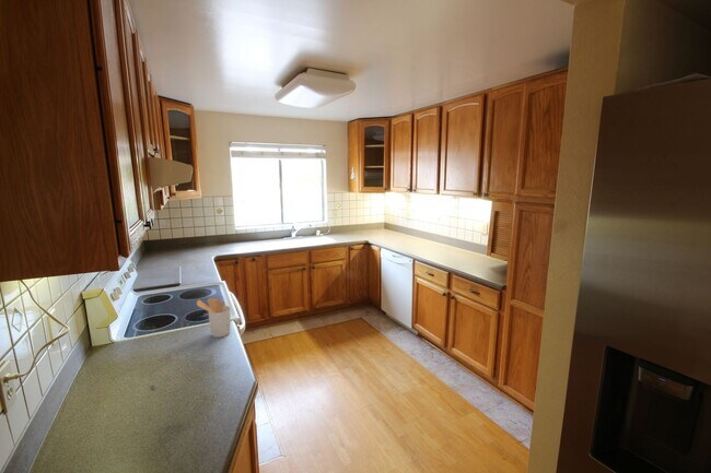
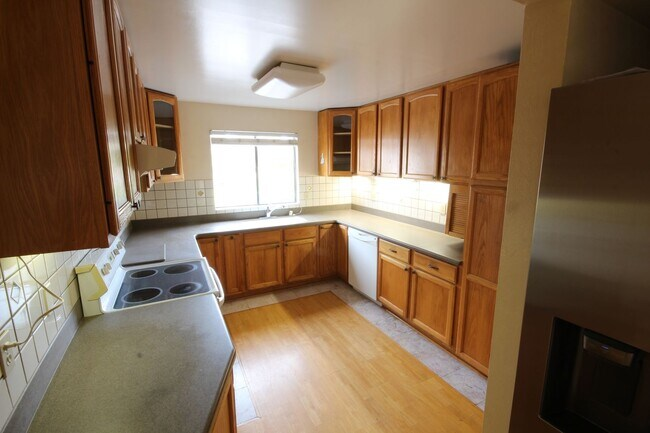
- utensil holder (213, 316)
